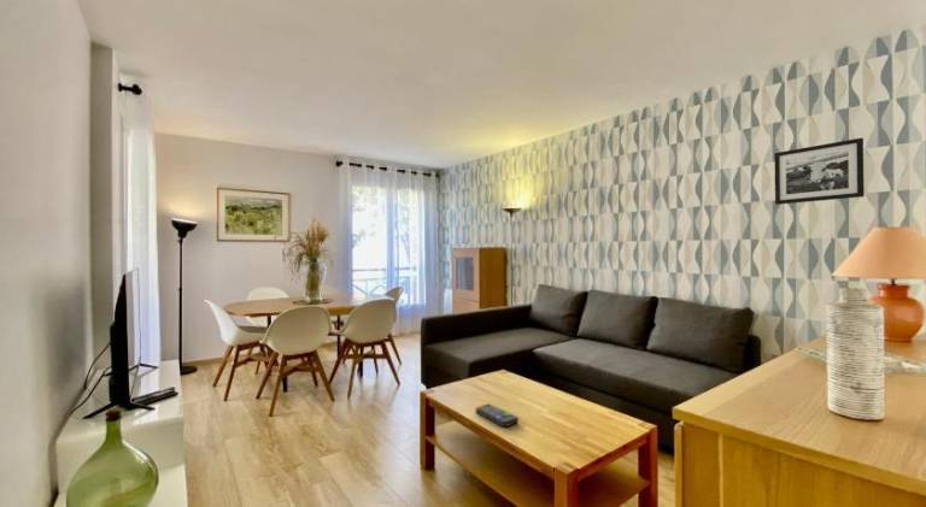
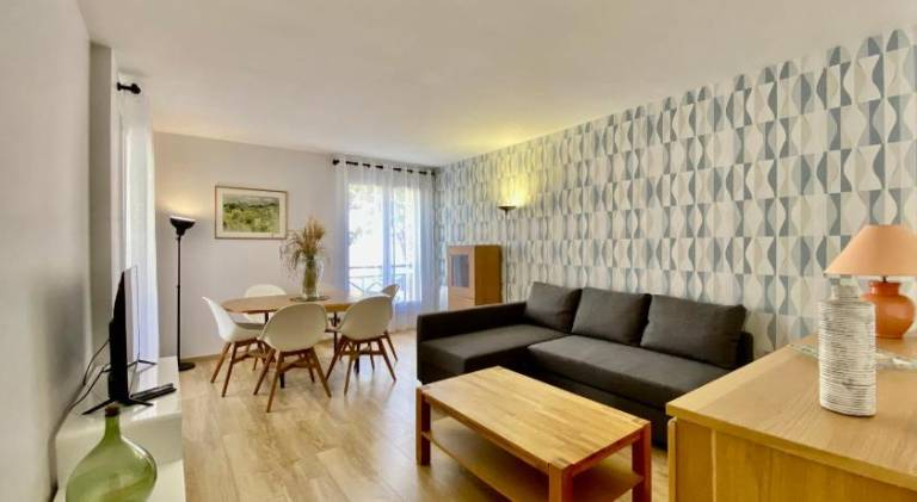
- remote control (496, 414)
- picture frame (816, 173)
